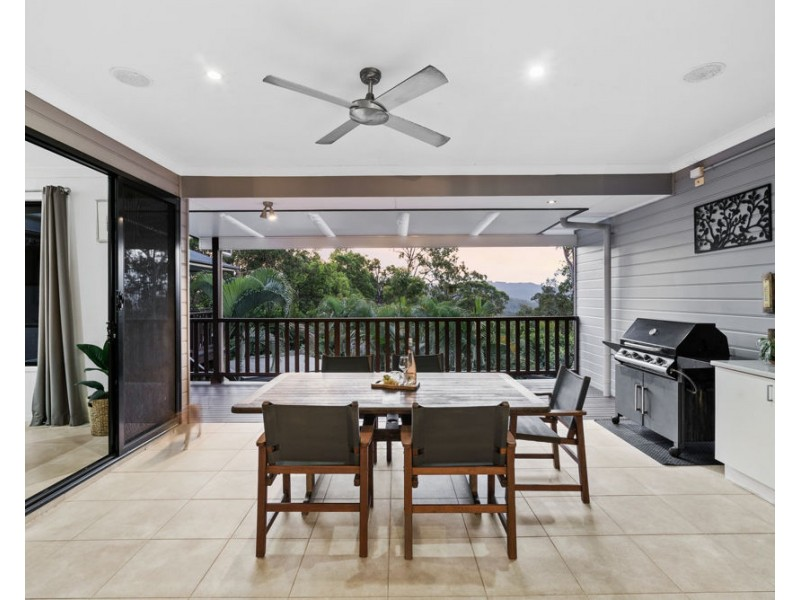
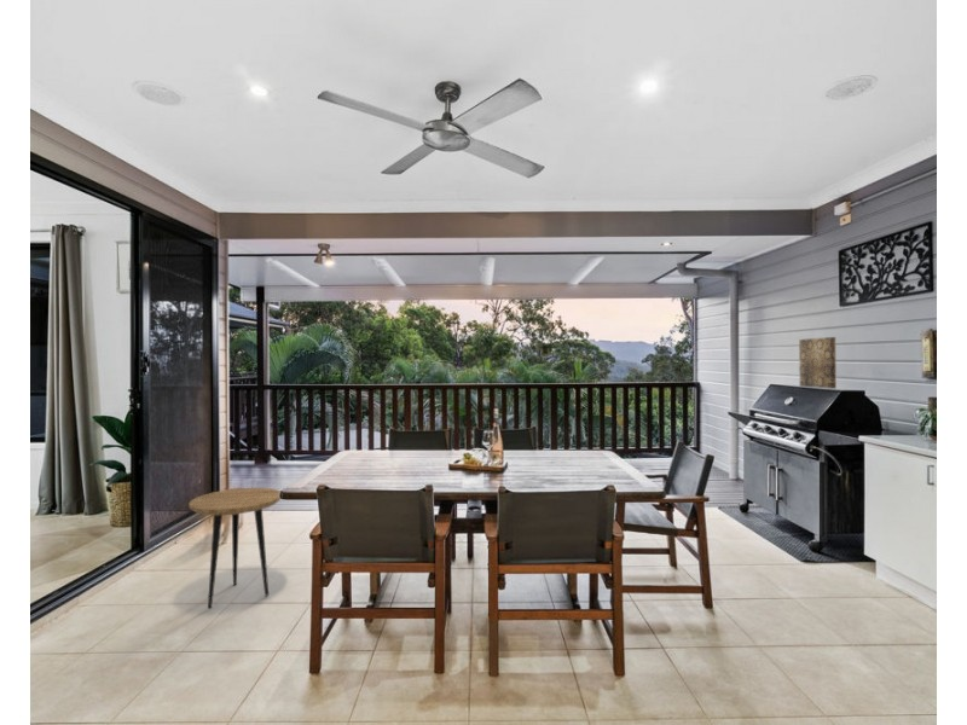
+ wall art (816, 362)
+ side table (237, 546)
